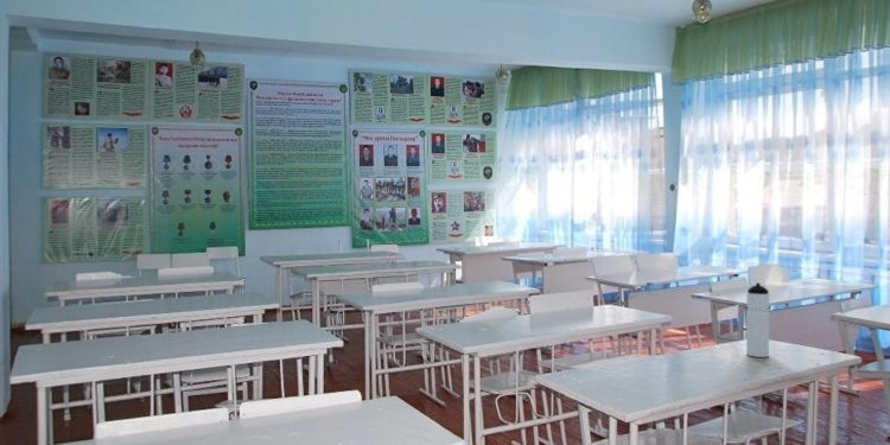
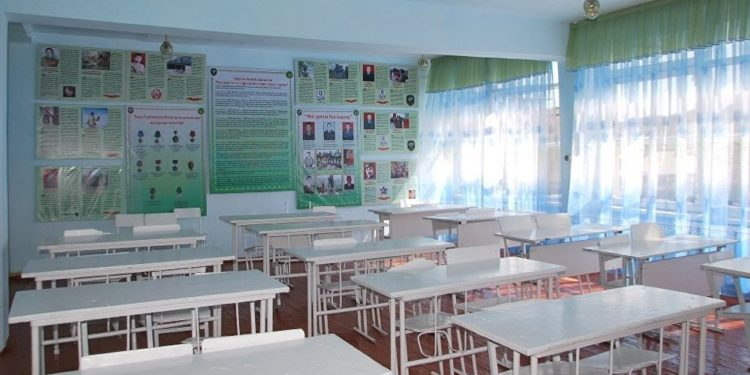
- water bottle (757, 318)
